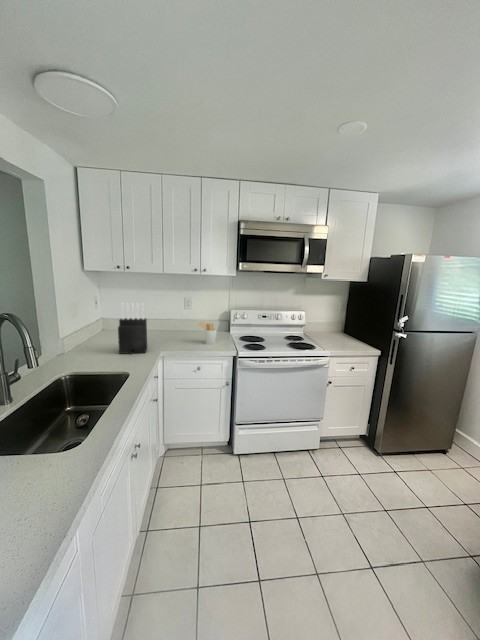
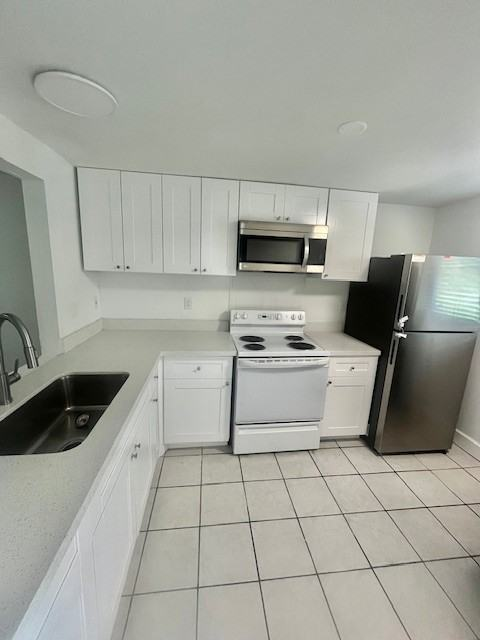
- utensil holder (207, 332)
- knife block (132, 328)
